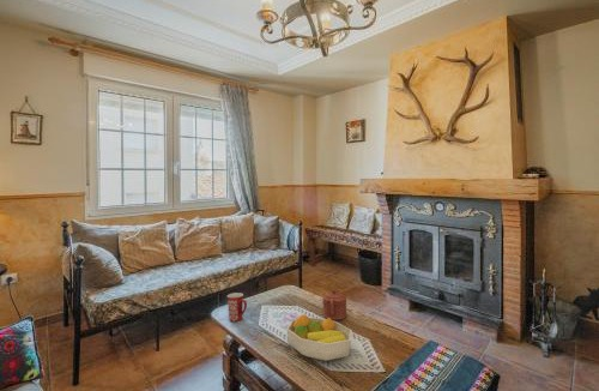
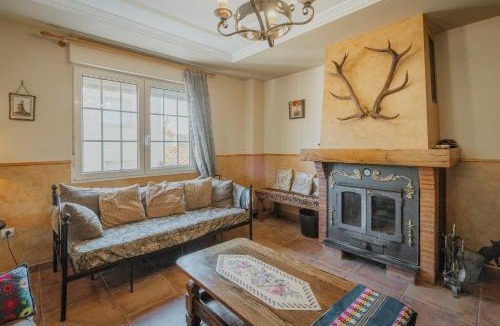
- teapot (334, 302)
- mug (237, 307)
- fruit bowl (319, 335)
